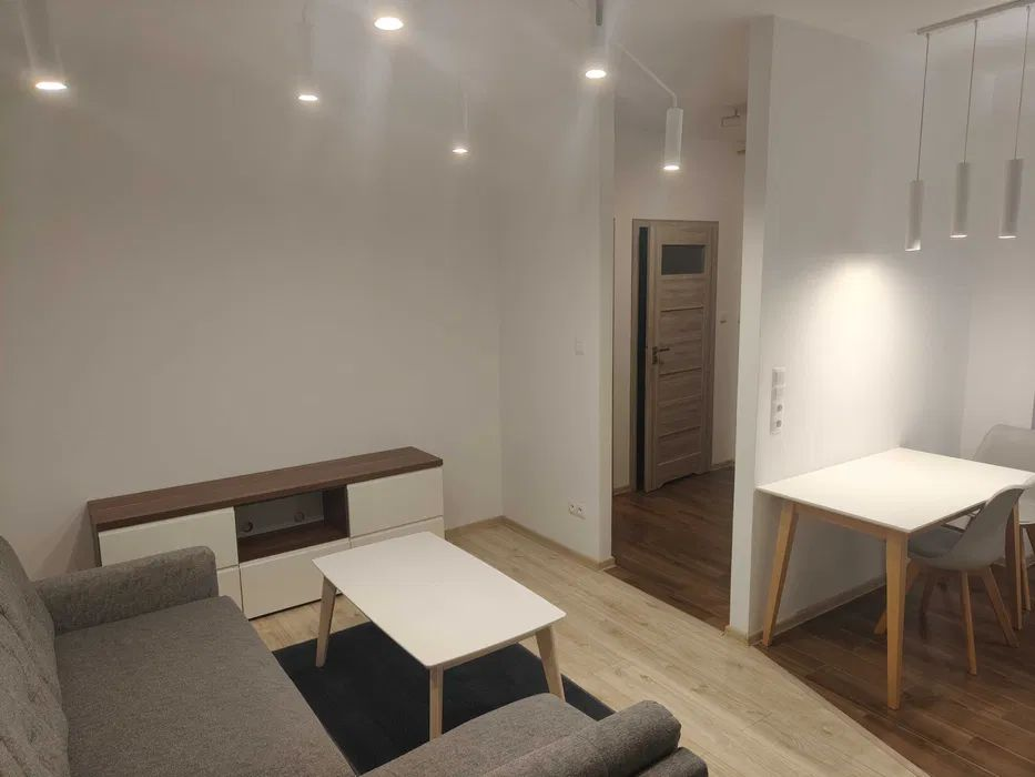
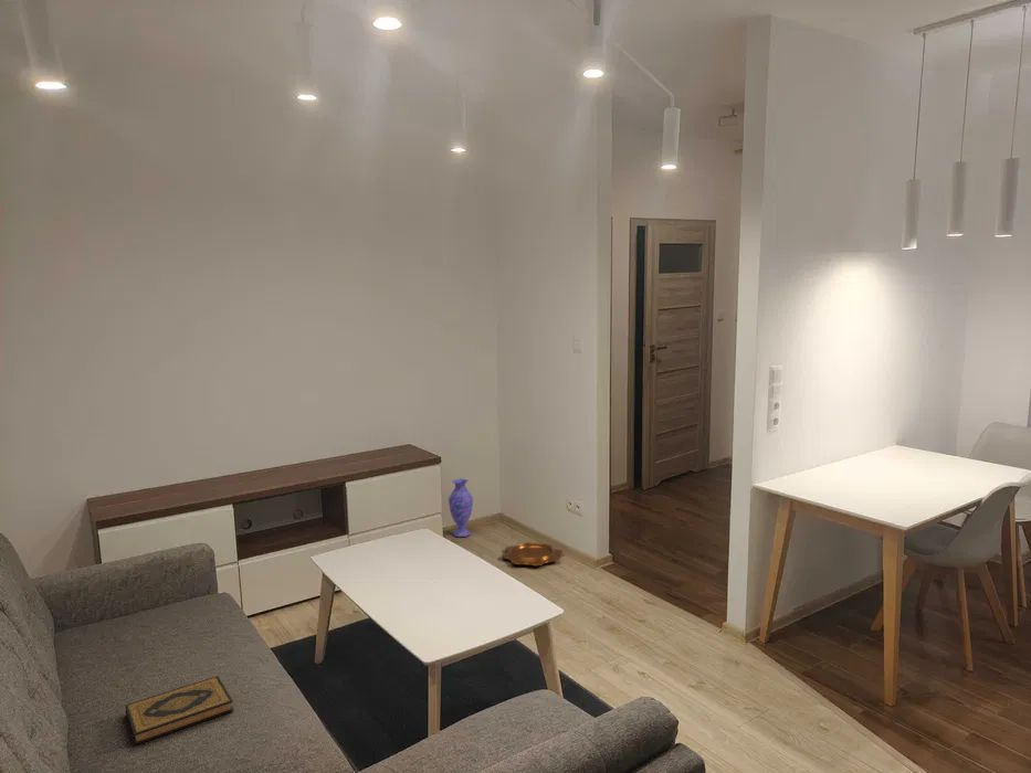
+ decorative bowl (532, 553)
+ hardback book (179, 707)
+ vase (461, 507)
